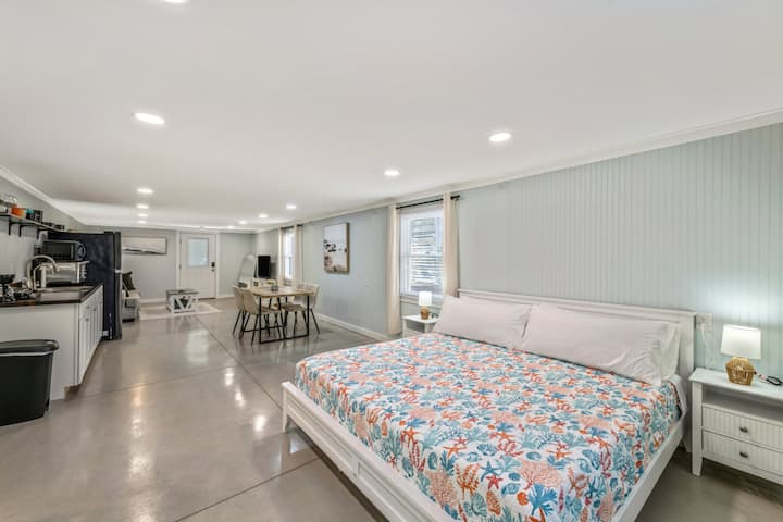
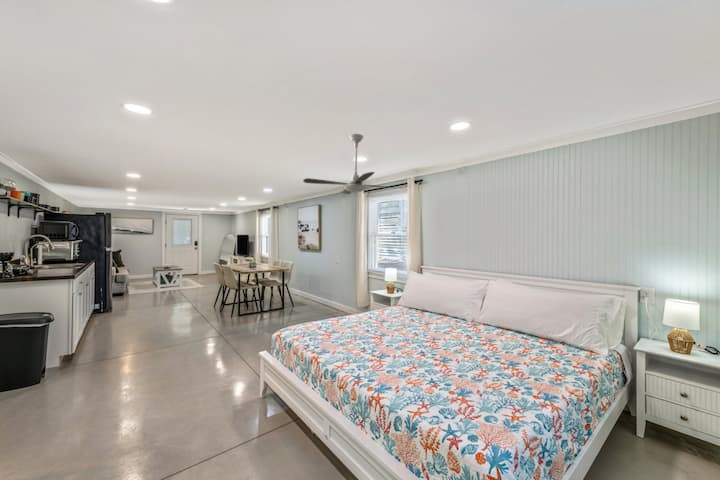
+ ceiling fan (355, 162)
